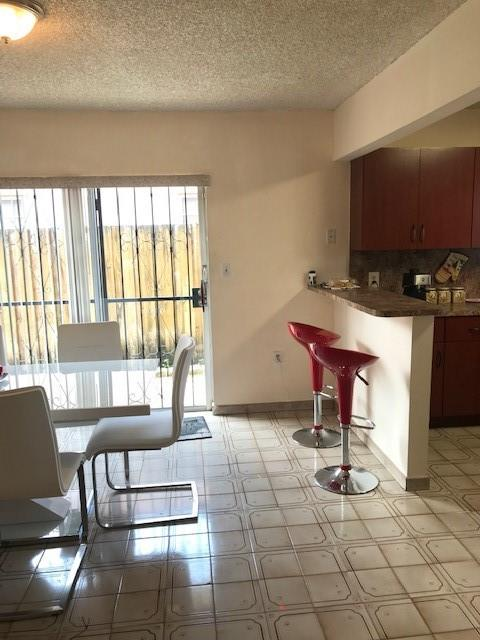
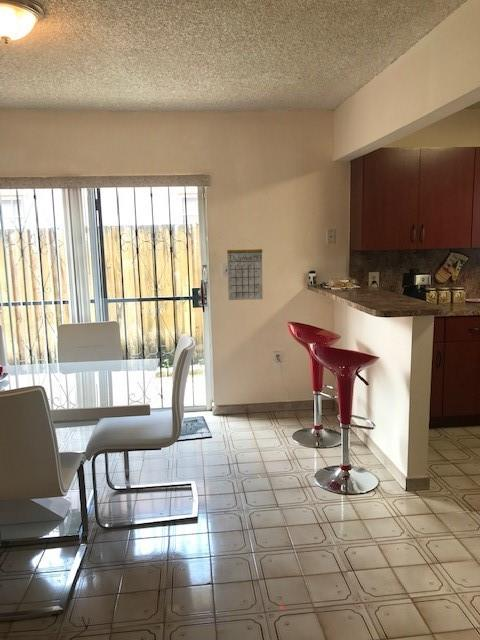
+ calendar (245, 268)
